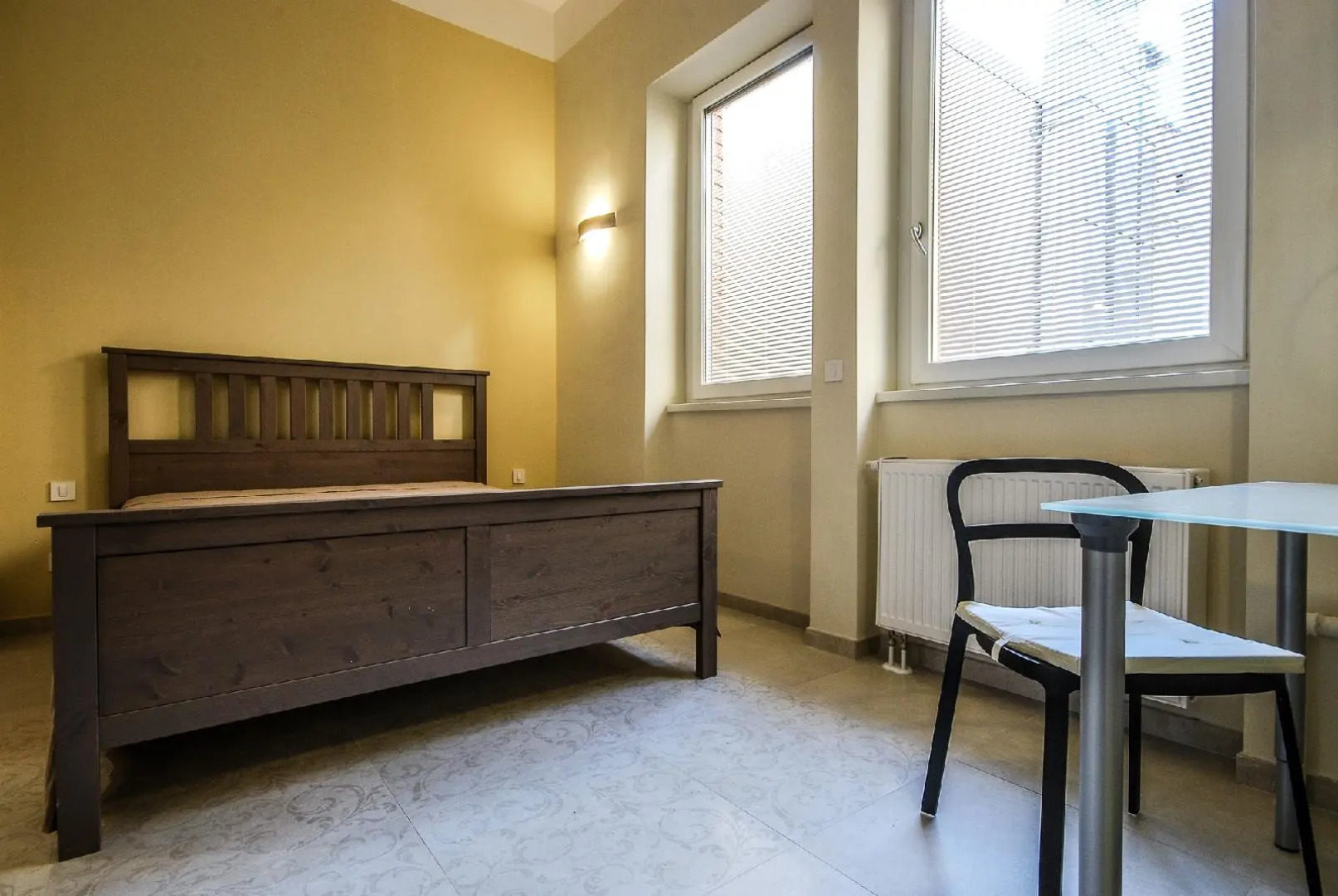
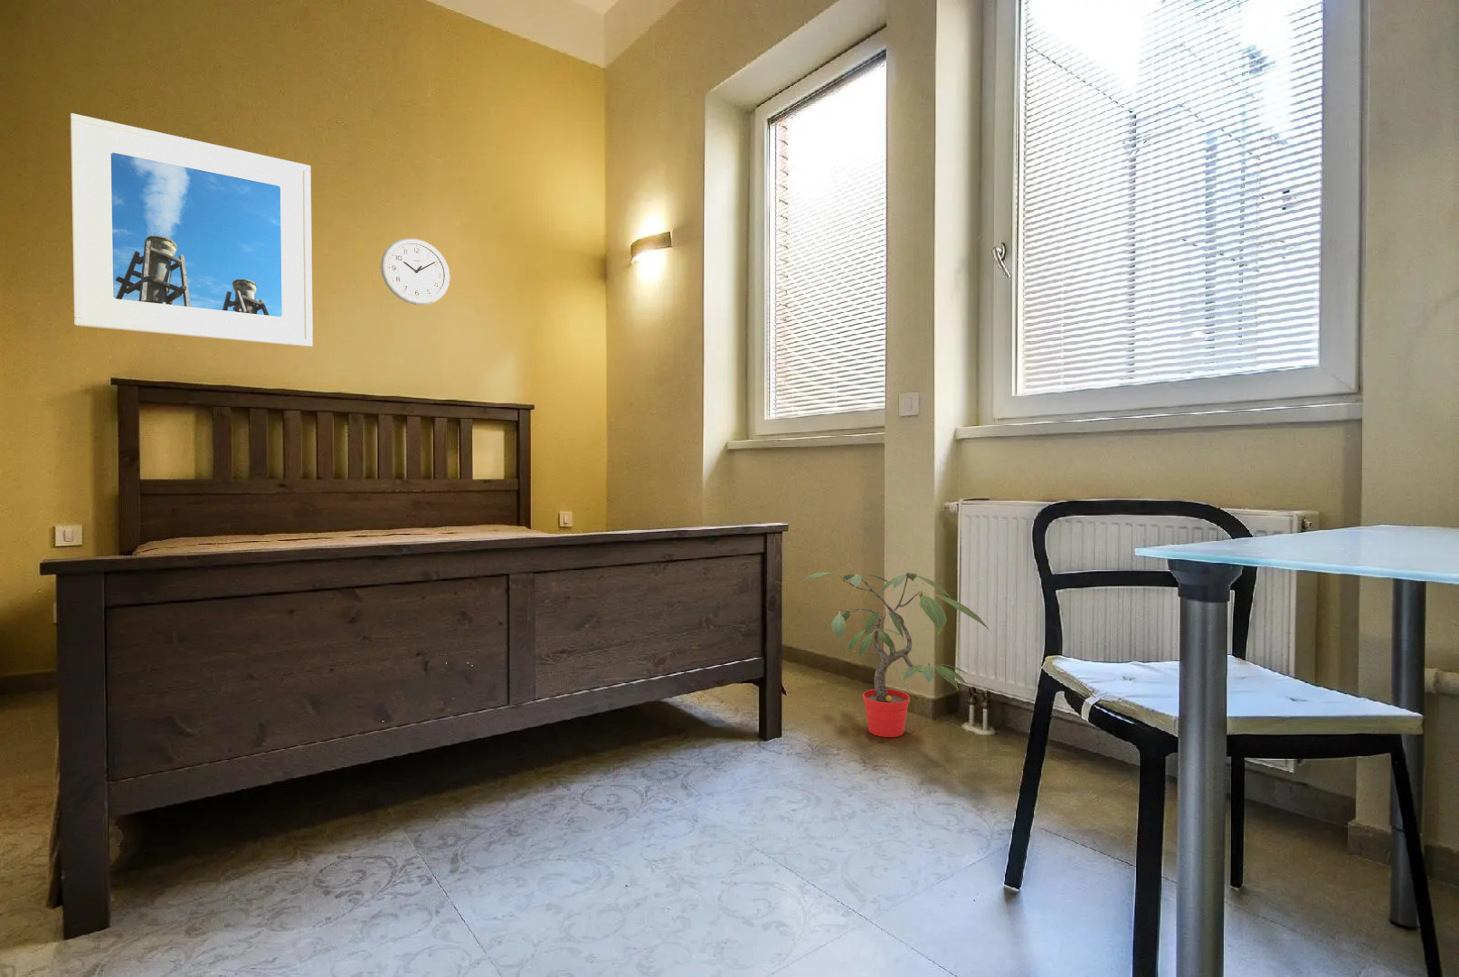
+ potted plant (887, 654)
+ wall clock (417, 272)
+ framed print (201, 239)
